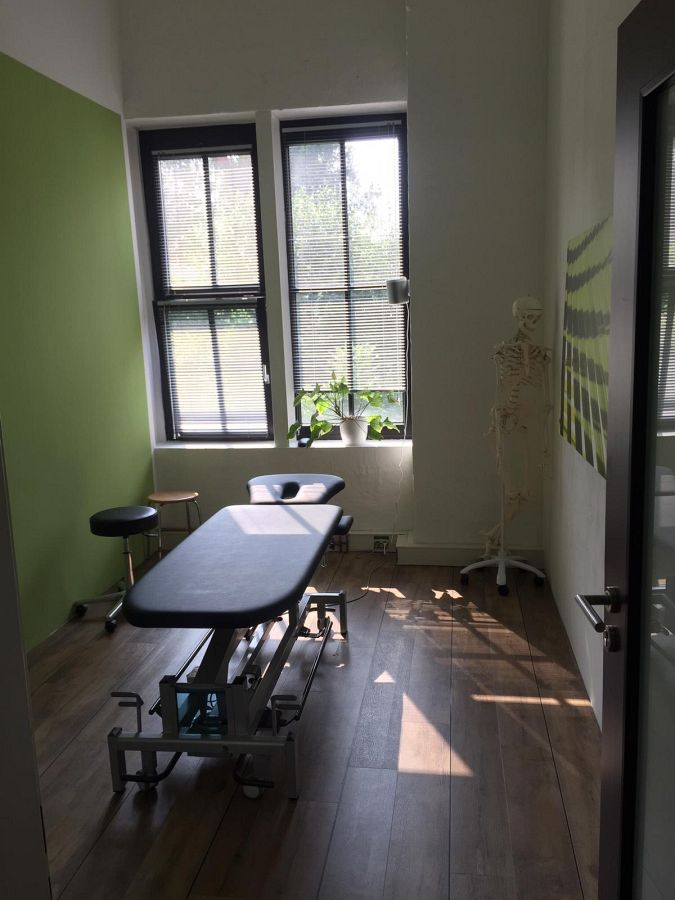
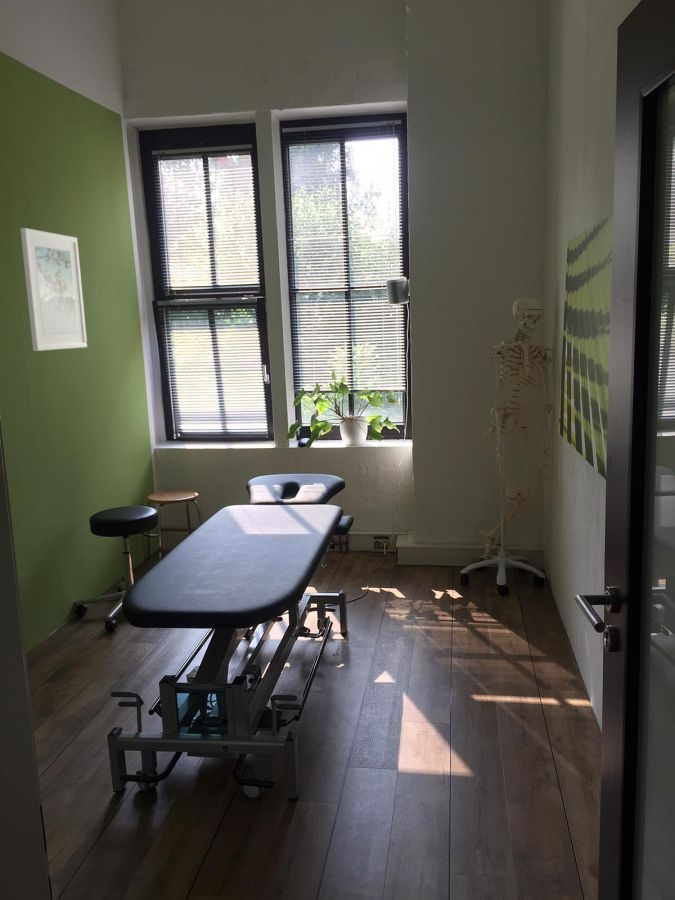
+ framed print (56, 291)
